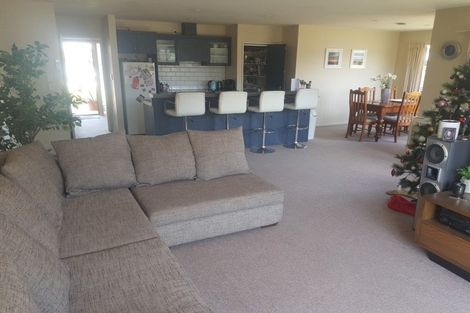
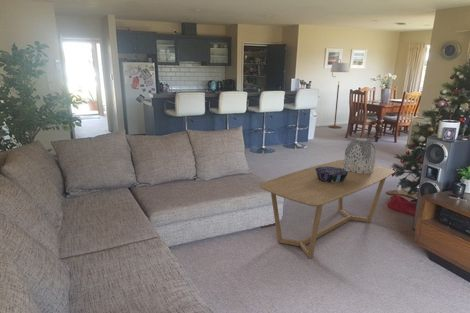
+ coffee table (328, 202)
+ vase (359, 154)
+ floor lamp (337, 94)
+ decorative bowl (331, 174)
